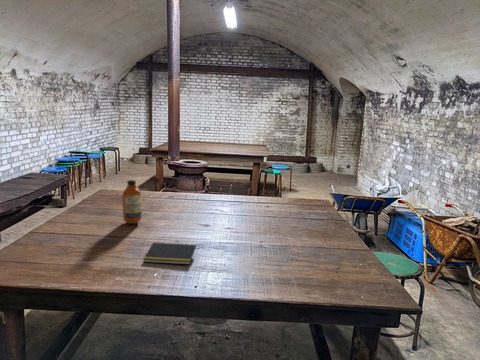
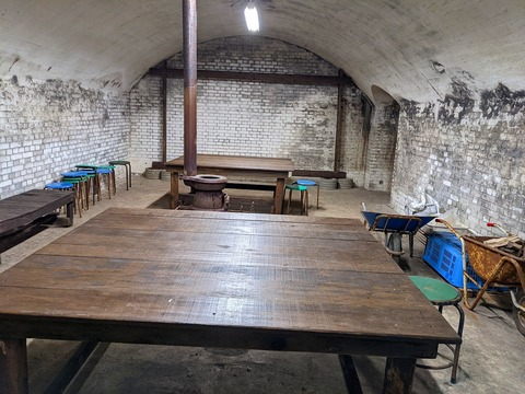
- bottle (132, 201)
- notepad (170, 253)
